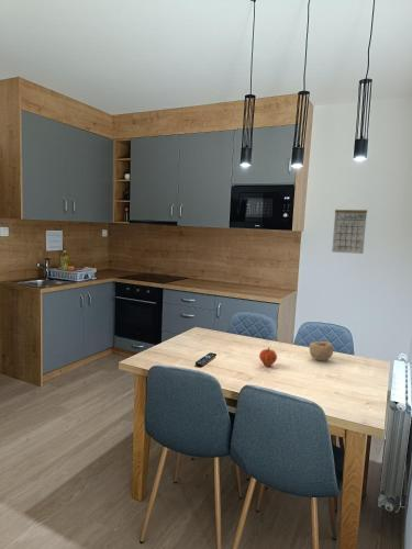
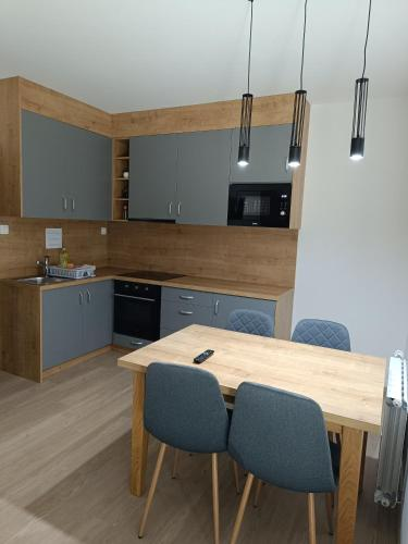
- calendar (349, 226)
- fruit (268, 356)
- bowl (321, 350)
